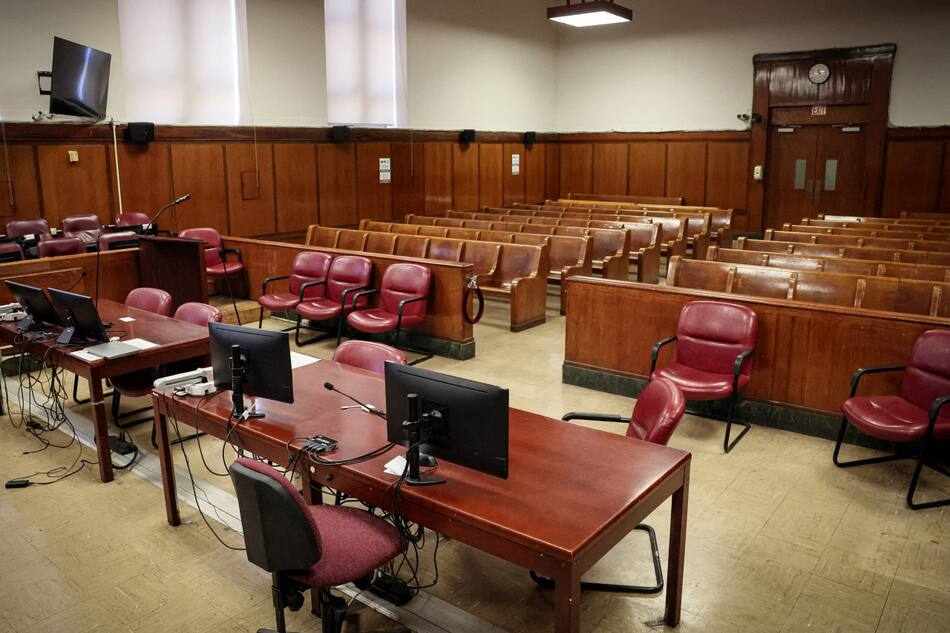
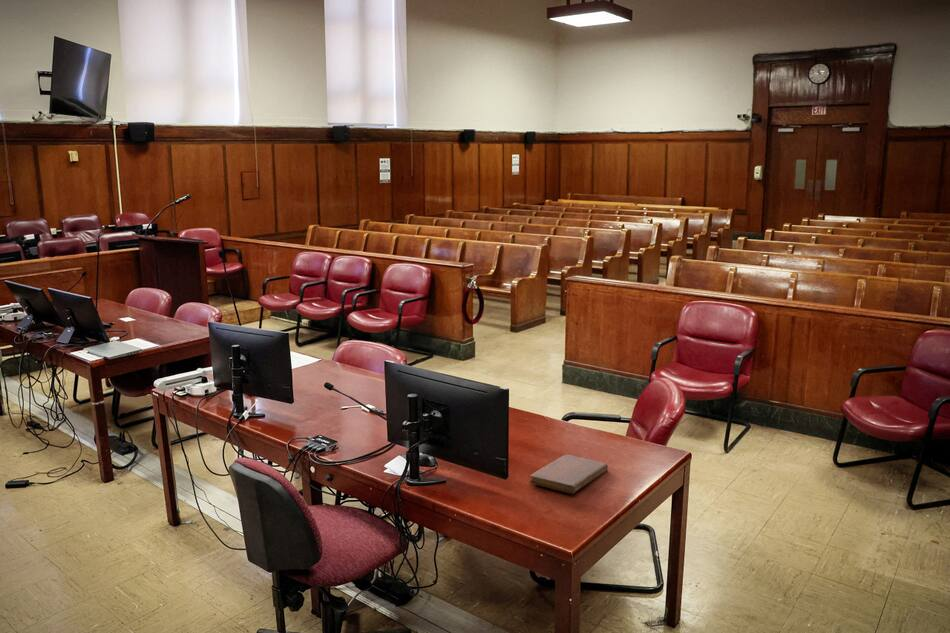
+ notebook (569, 473)
